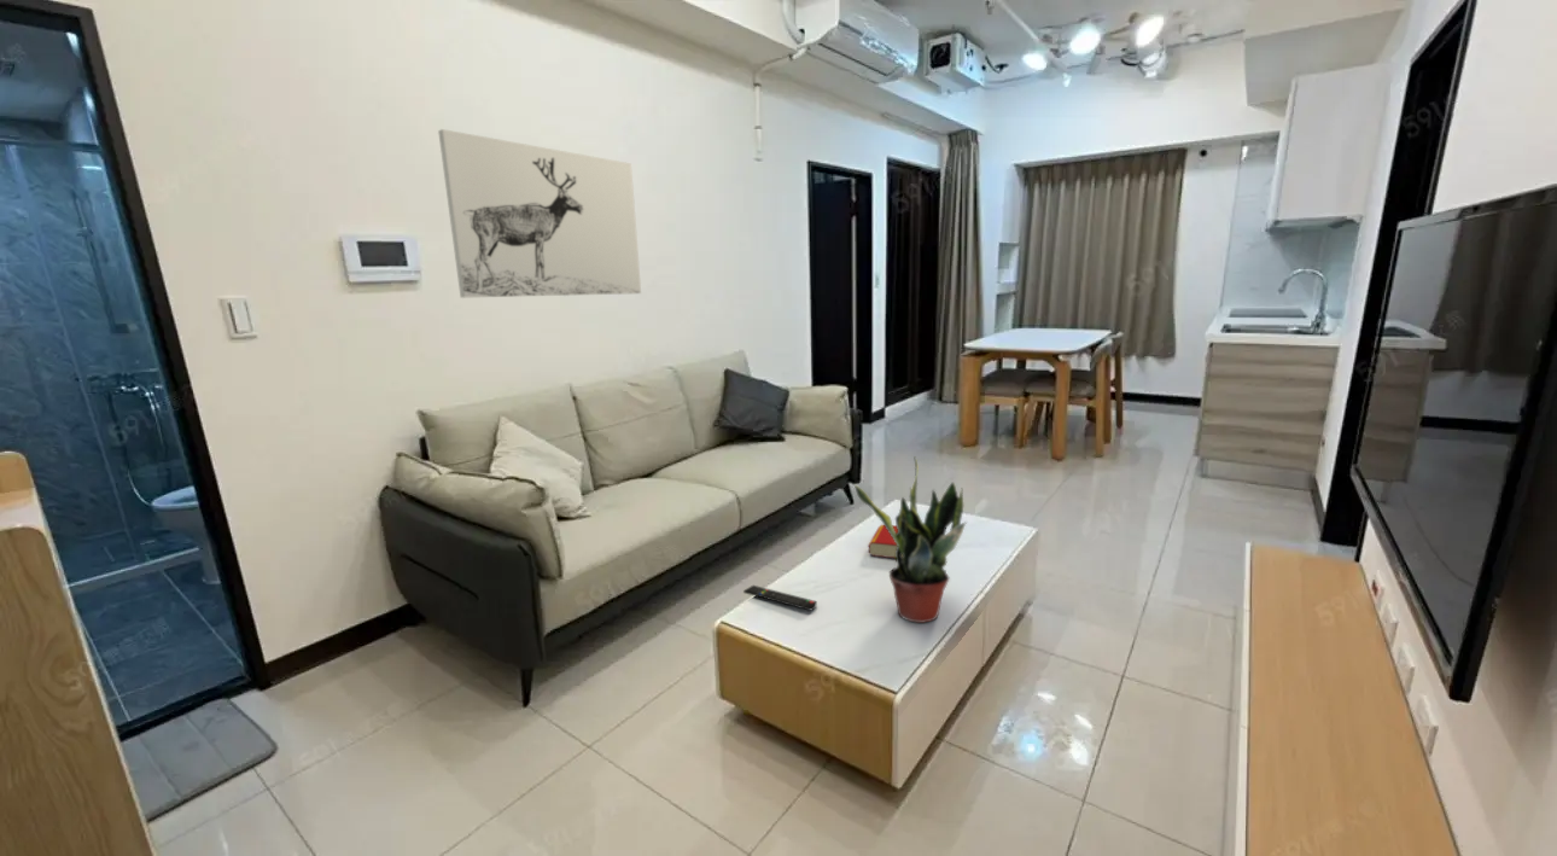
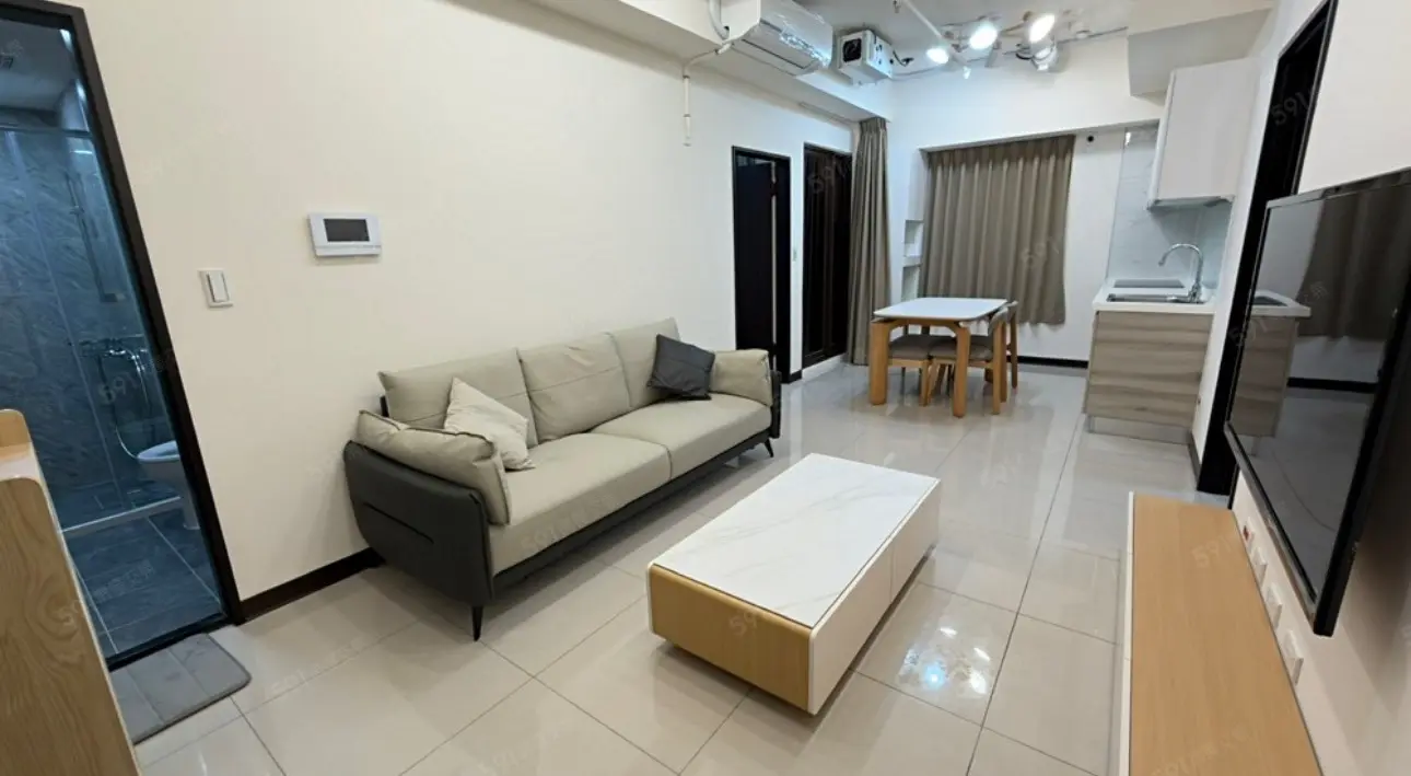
- potted plant (909, 541)
- wall art (554, 223)
- remote control (780, 598)
- book (891, 541)
